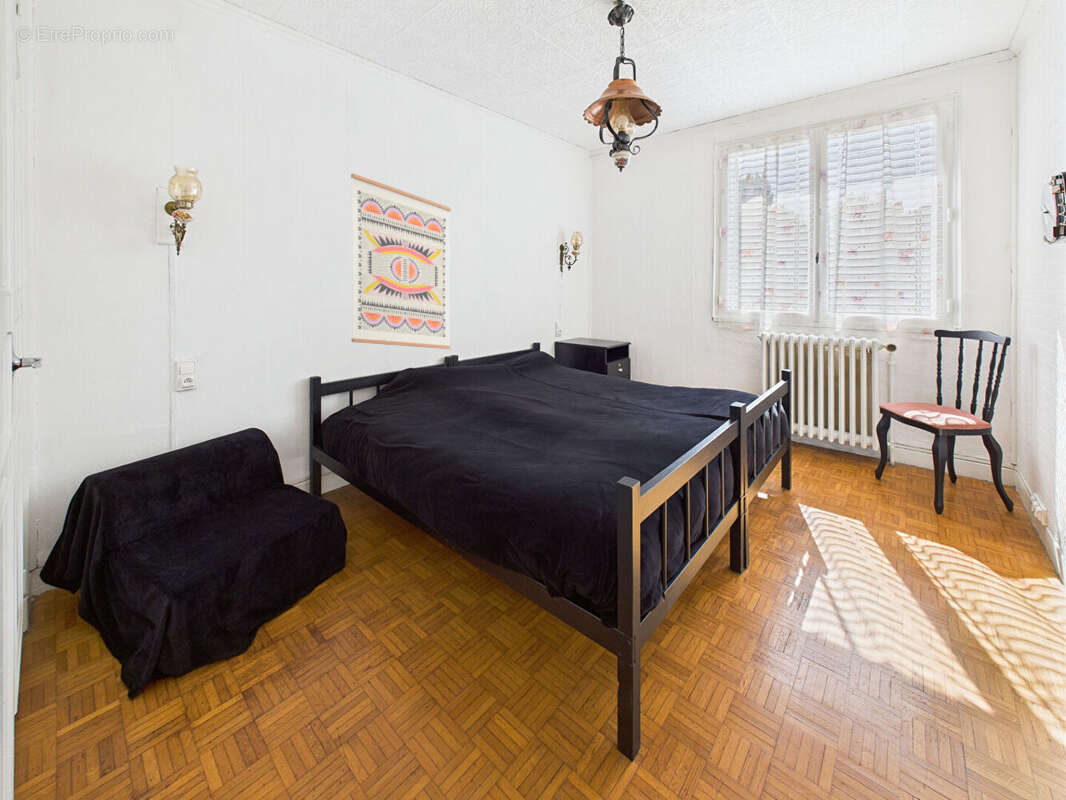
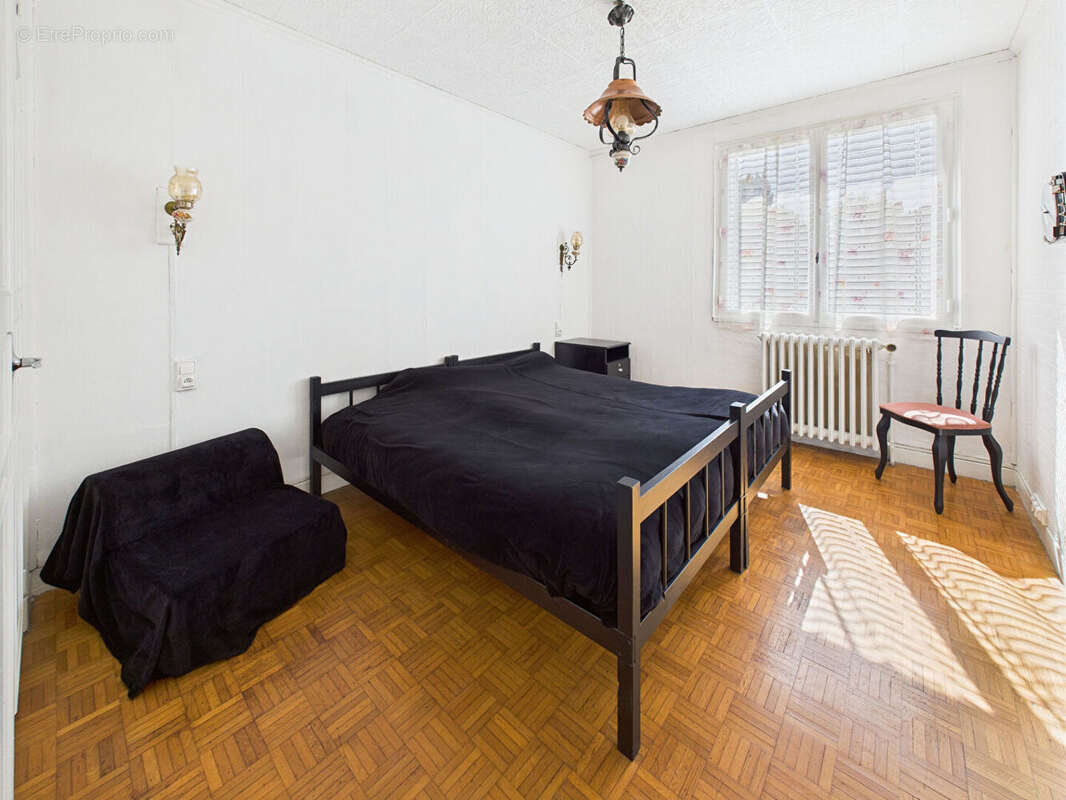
- wall art (405, 269)
